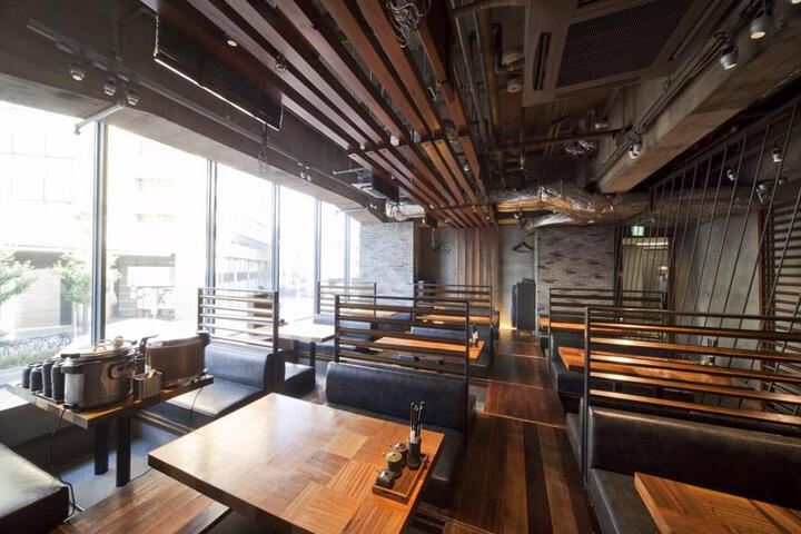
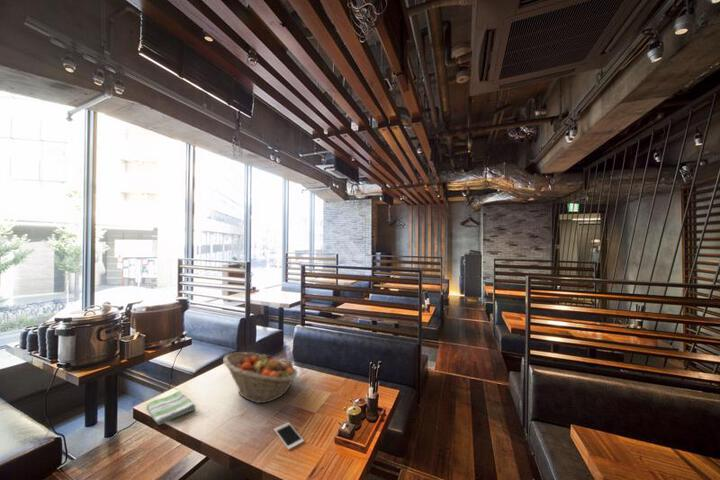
+ dish towel (170, 405)
+ cell phone (288, 435)
+ fruit basket (260, 371)
